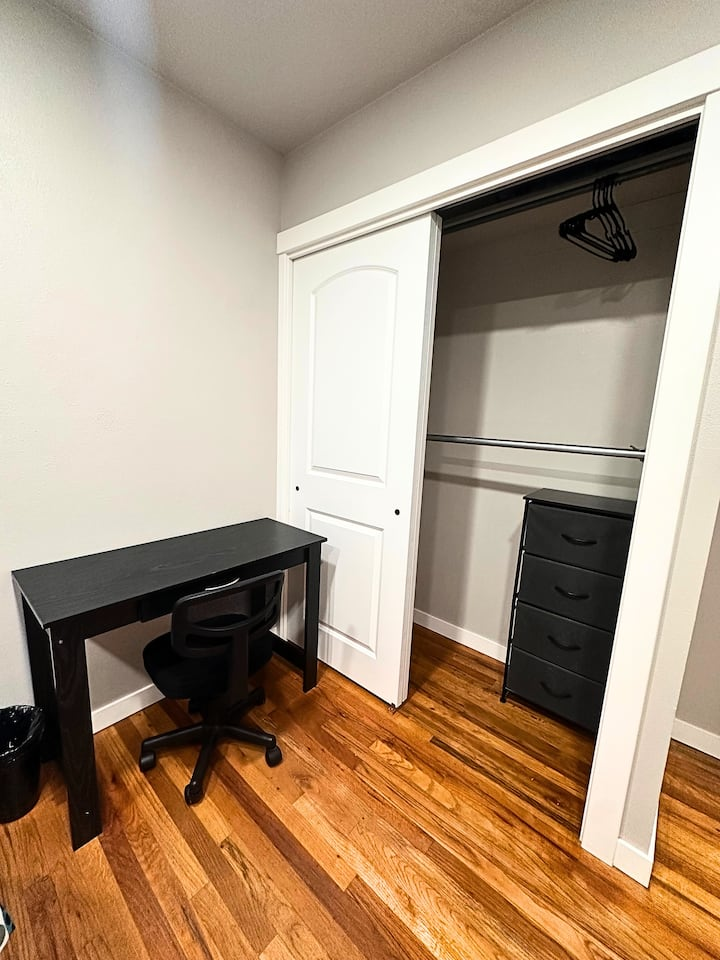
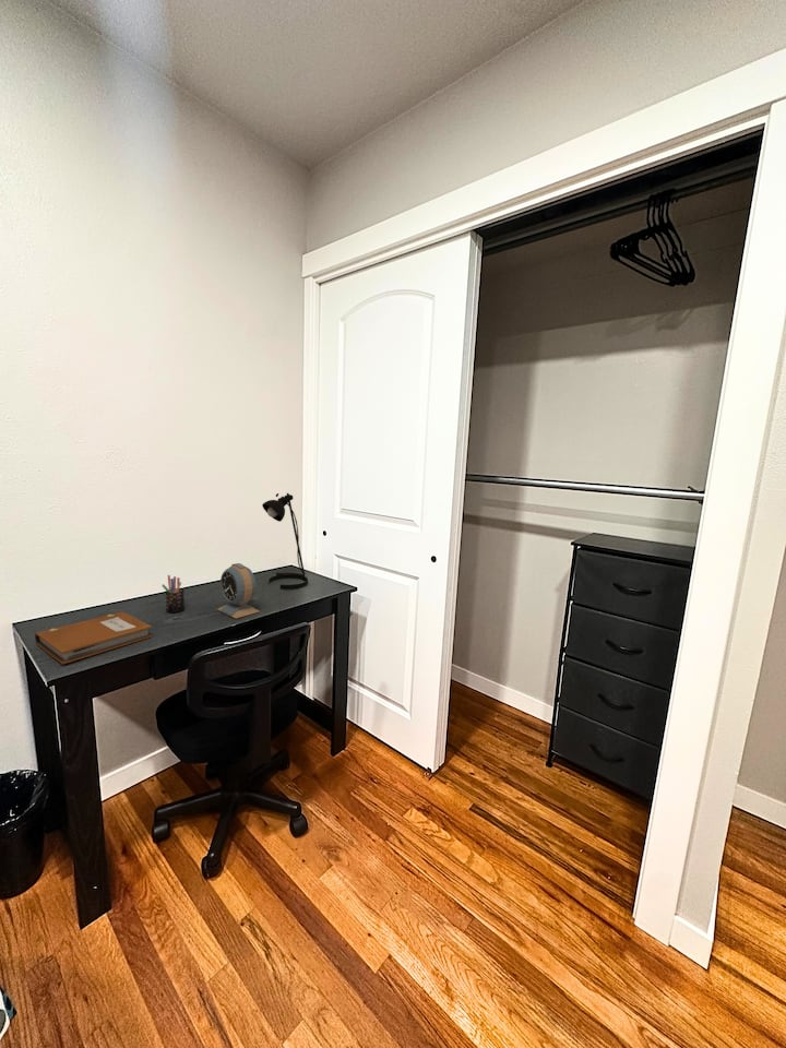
+ desk lamp (295, 536)
+ pen holder (172, 593)
+ notebook (97, 633)
+ alarm clock (238, 587)
